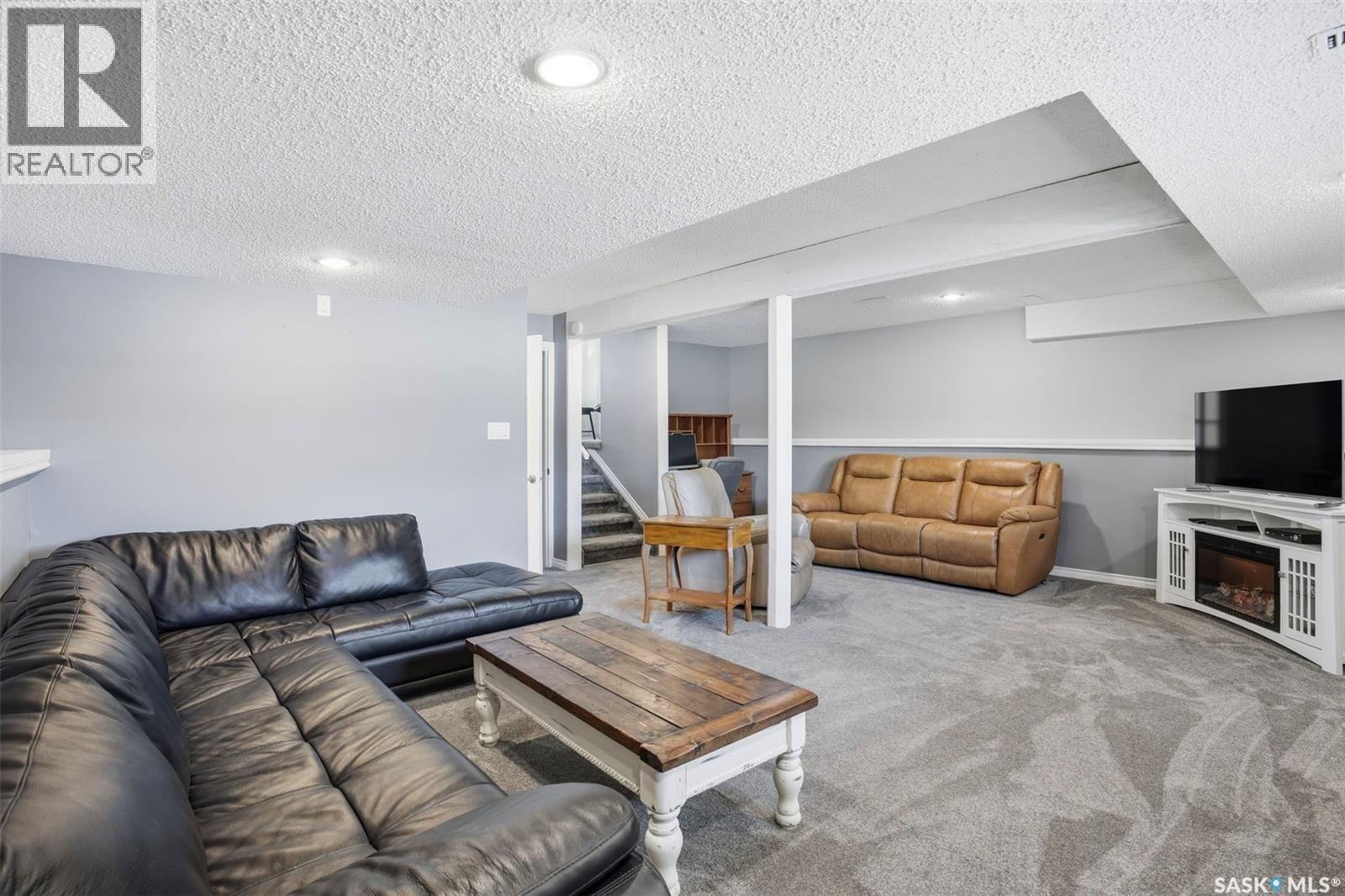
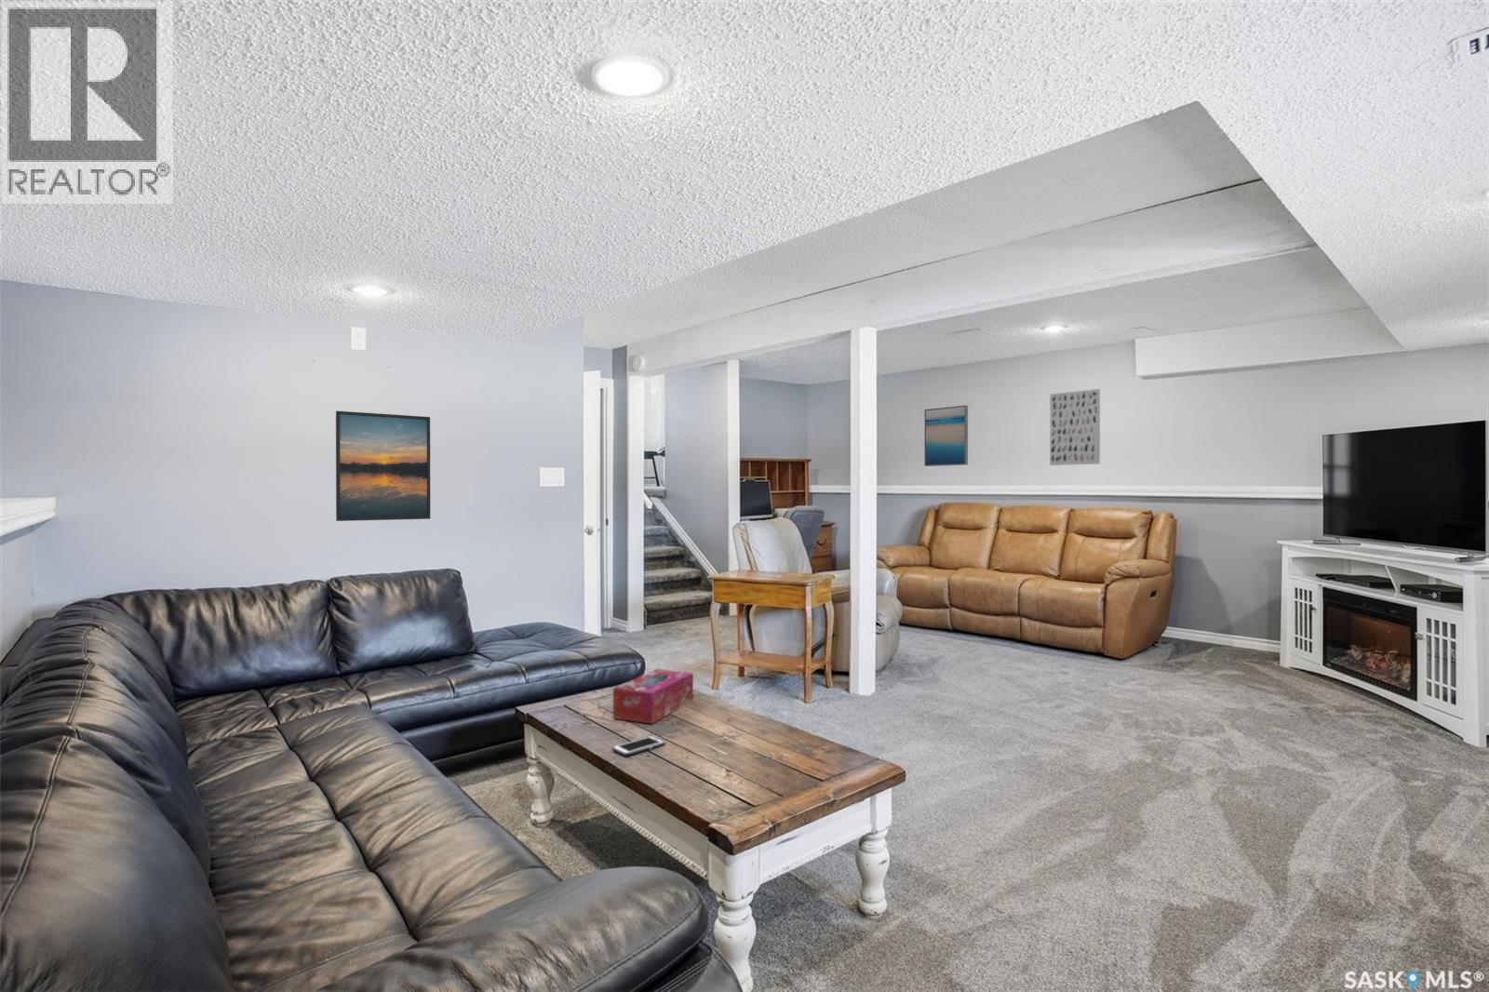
+ wall art (945, 436)
+ wall art (1074, 428)
+ cell phone (639, 745)
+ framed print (384, 466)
+ tissue box (654, 694)
